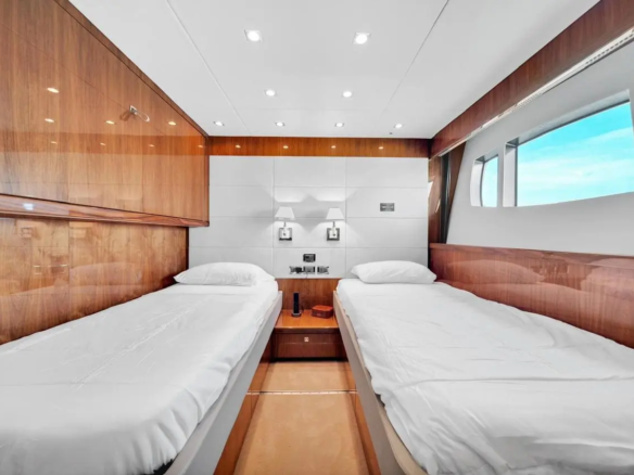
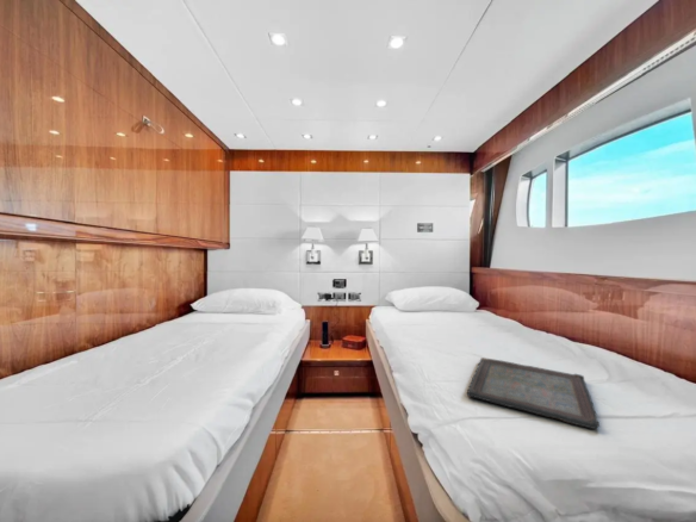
+ serving tray (526, 384)
